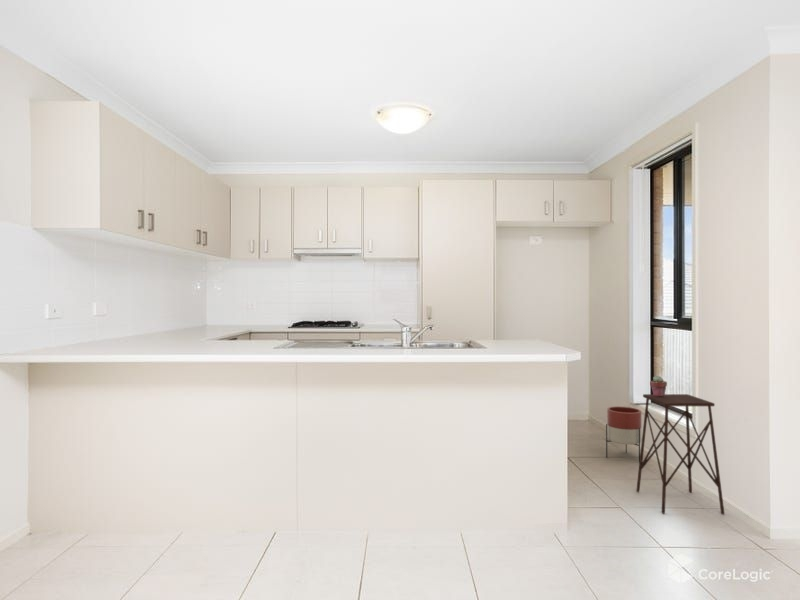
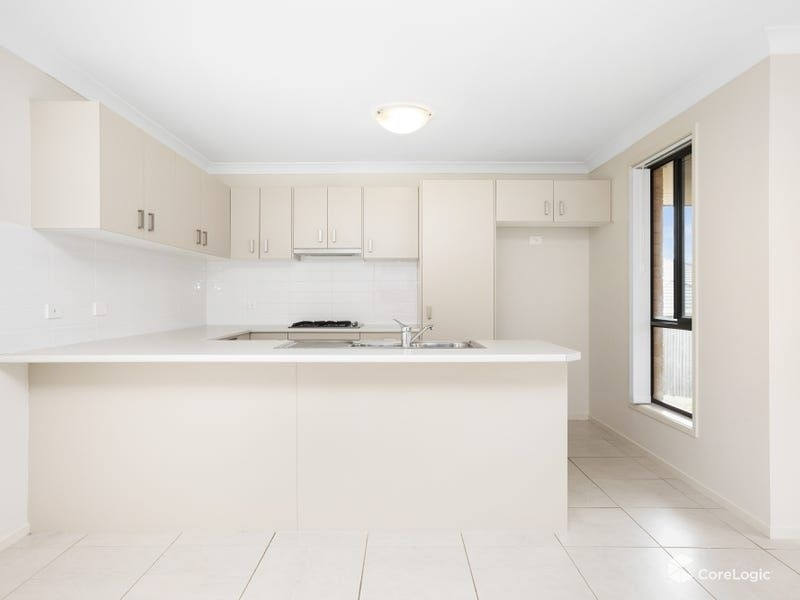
- planter (623, 433)
- side table (677, 451)
- potted succulent (658, 385)
